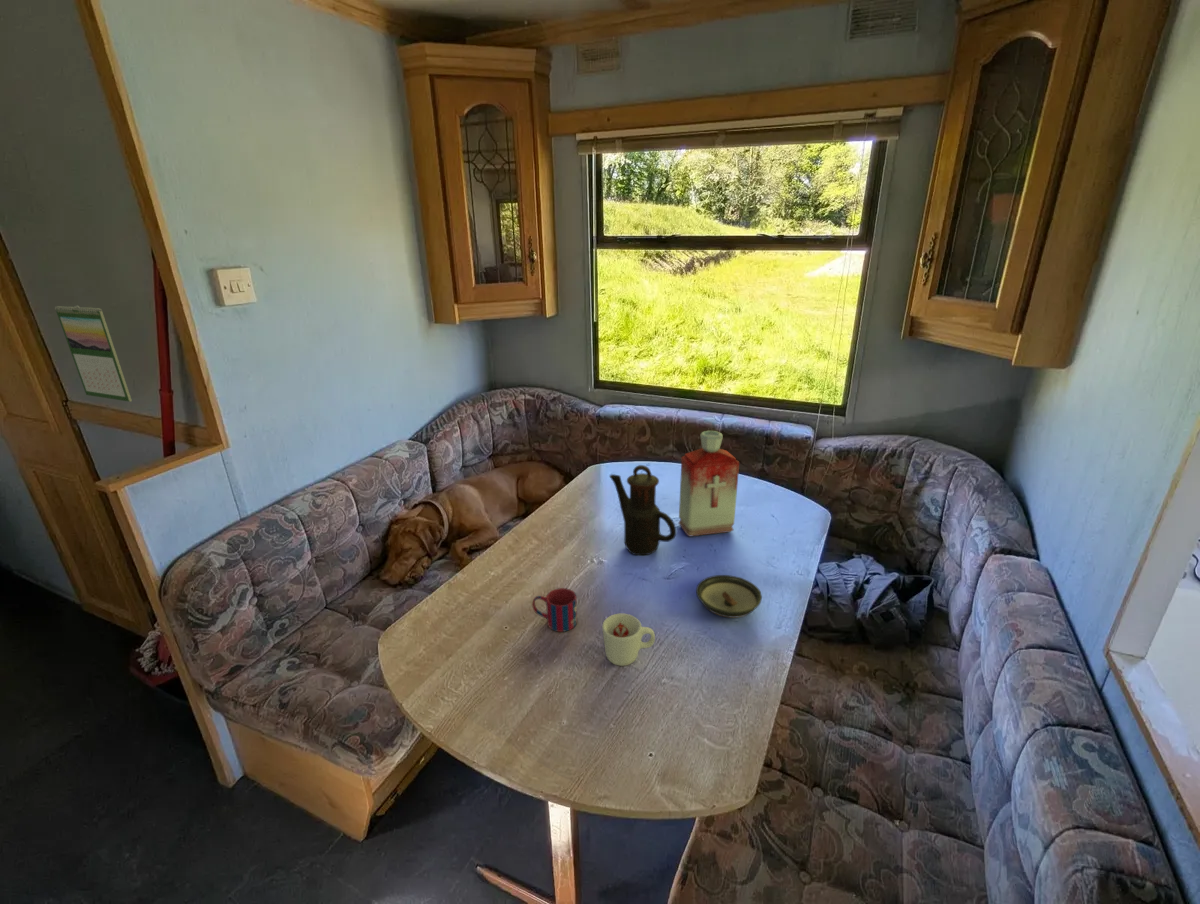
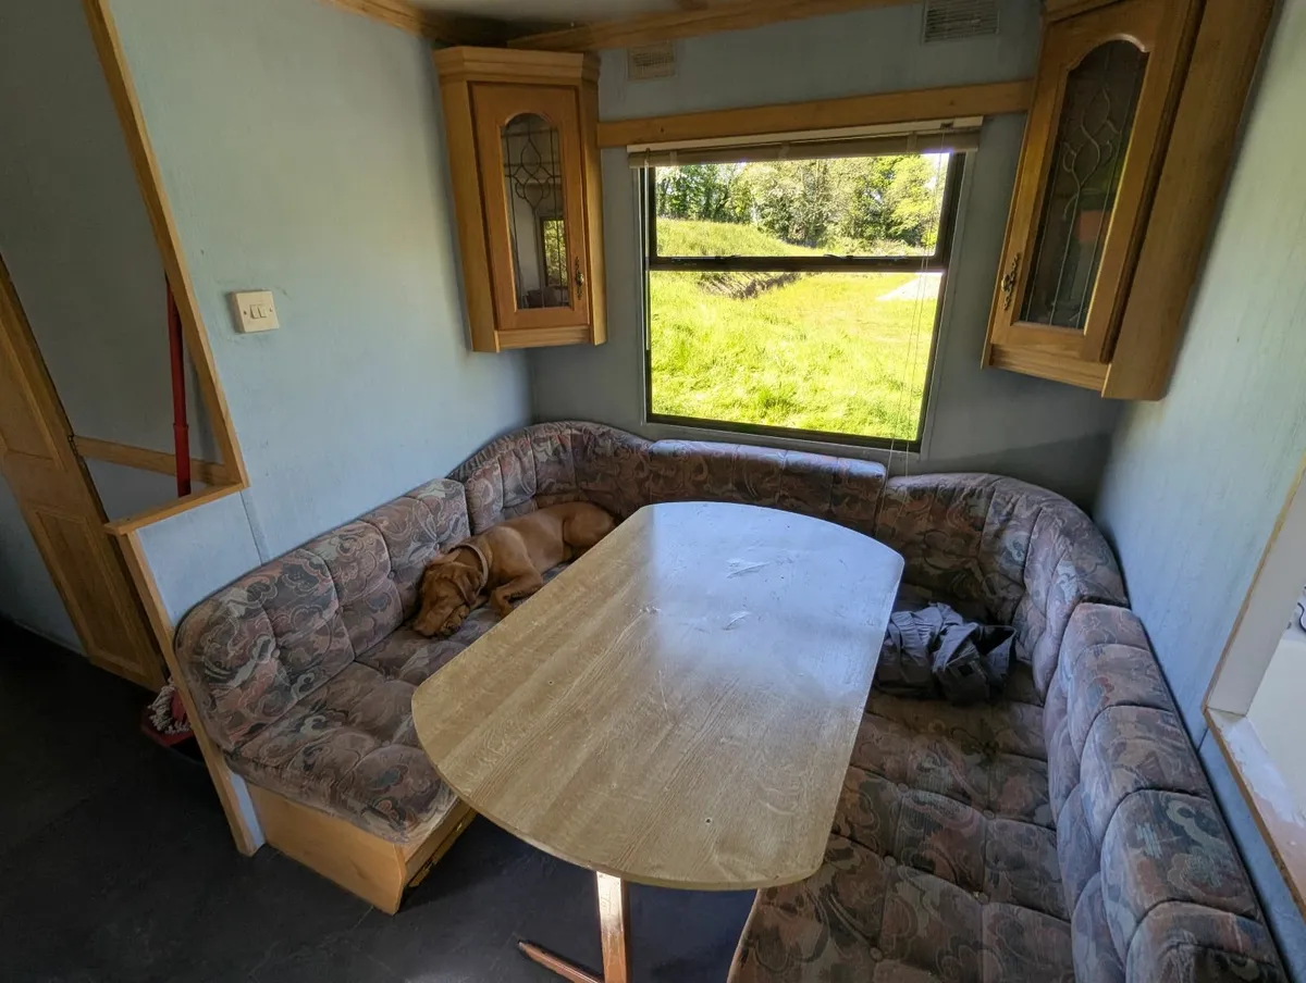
- cup (628, 640)
- bottle (708, 482)
- calendar (93, 353)
- saucer (728, 599)
- mug (554, 608)
- teapot (642, 508)
